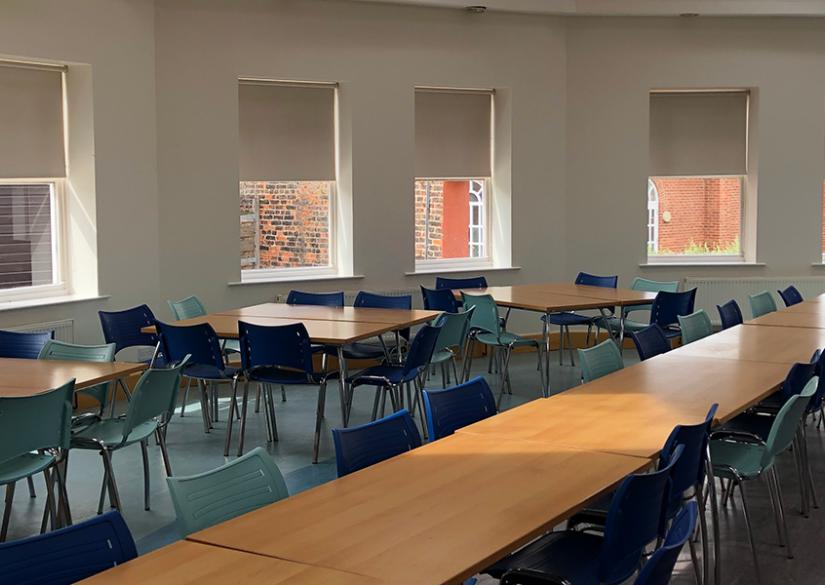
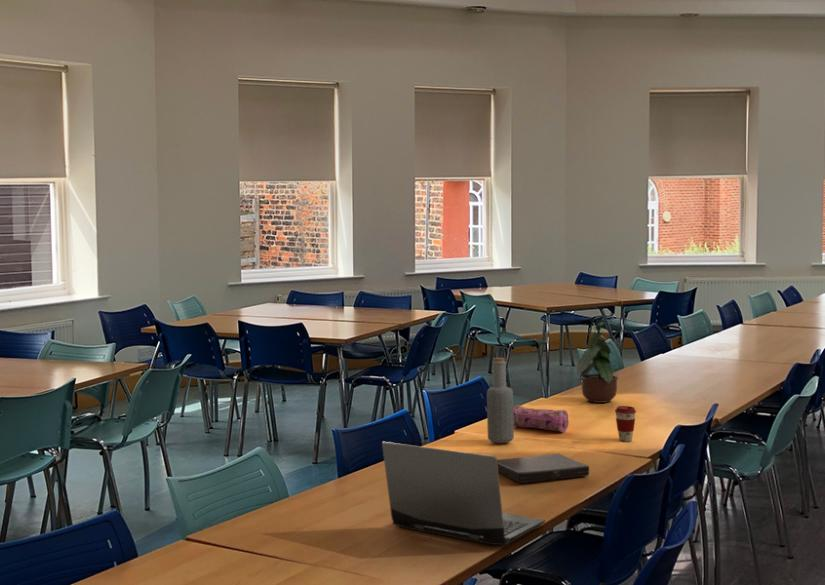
+ bottle (500, 400)
+ pencil case (540, 418)
+ laptop computer (464, 484)
+ book (539, 467)
+ coffee cup (625, 423)
+ potted plant (596, 359)
